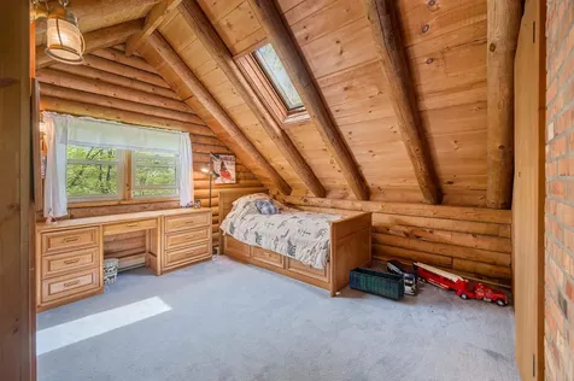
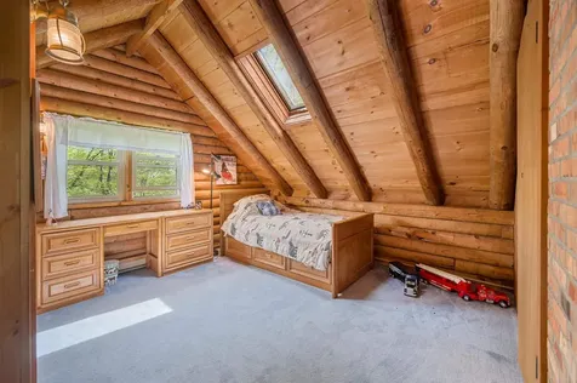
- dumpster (376, 282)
